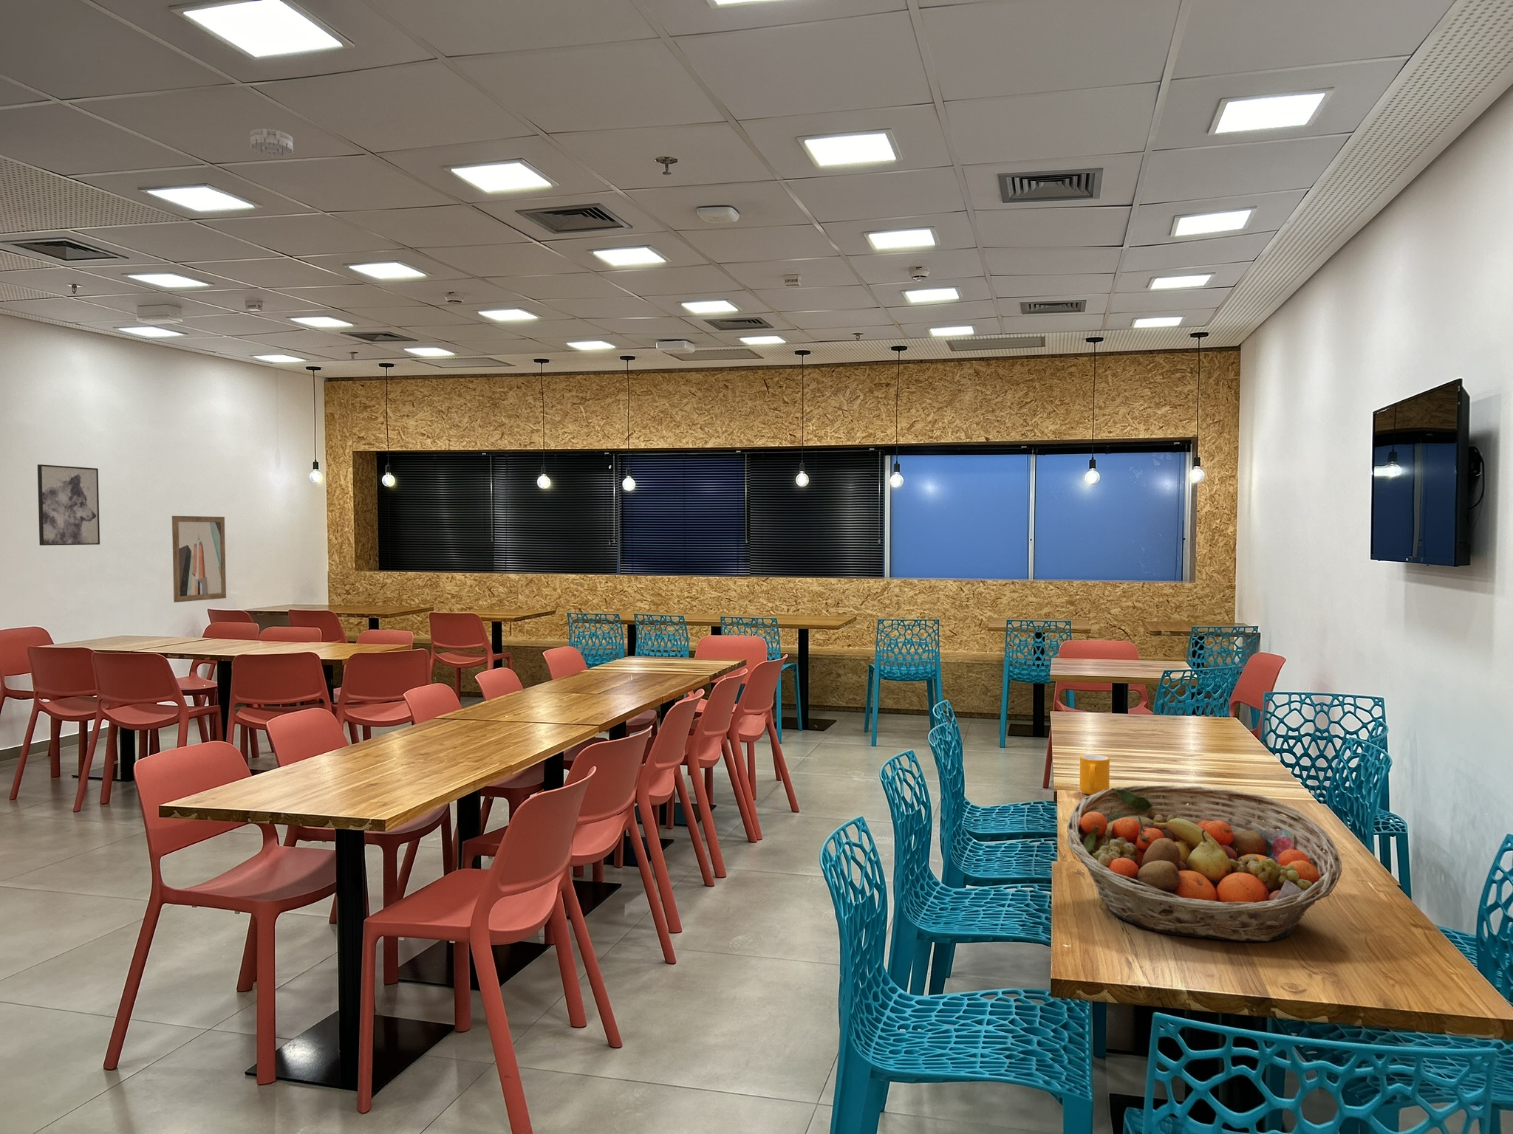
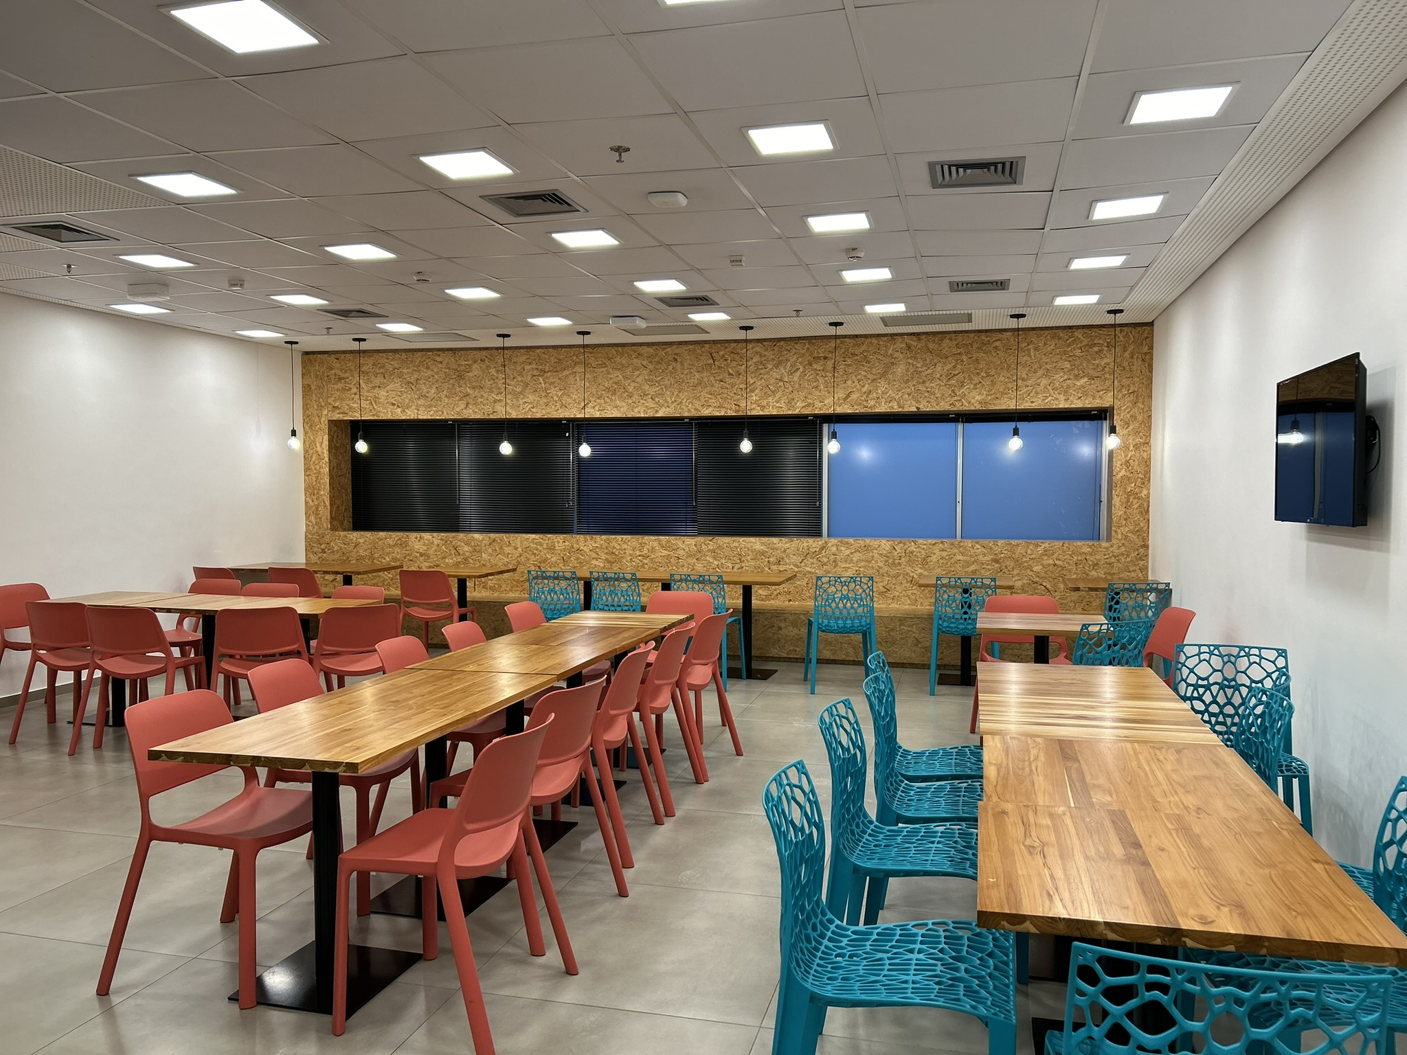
- wall art (69, 506)
- fruit basket (1197, 859)
- mug (1094, 777)
- smoke detector (272, 141)
- wall art (199, 559)
